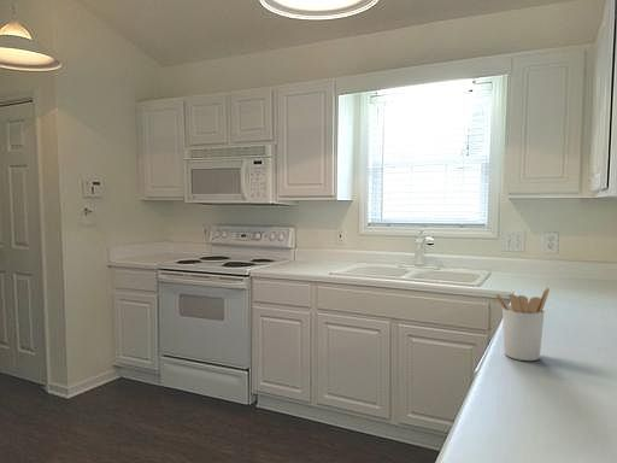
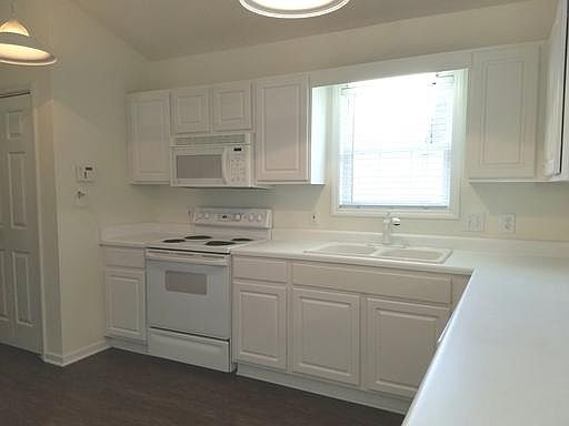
- utensil holder (523, 322)
